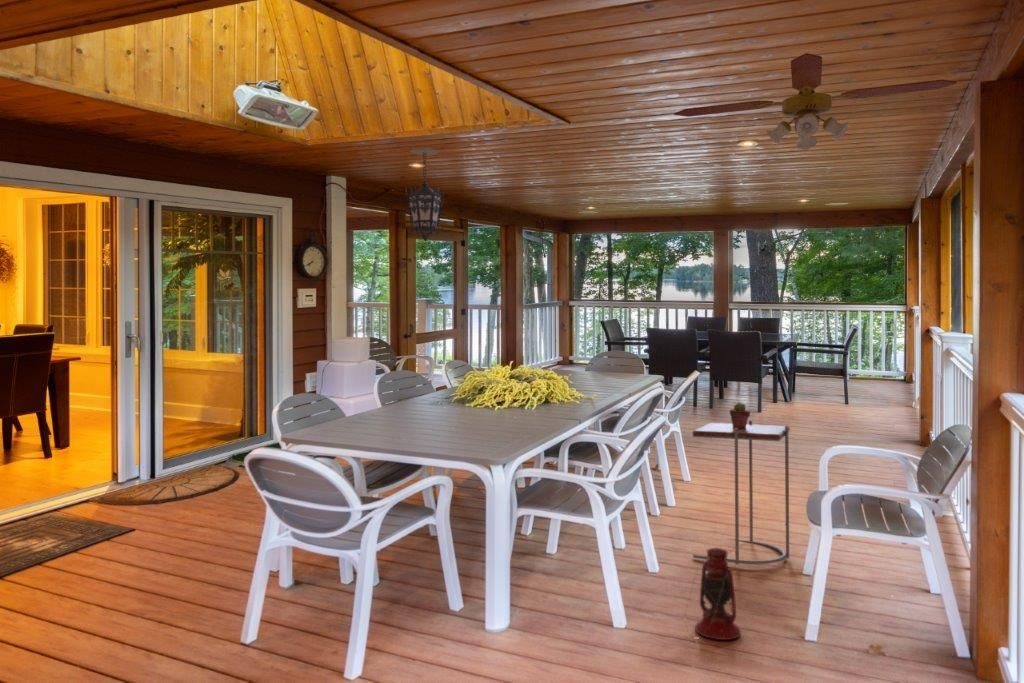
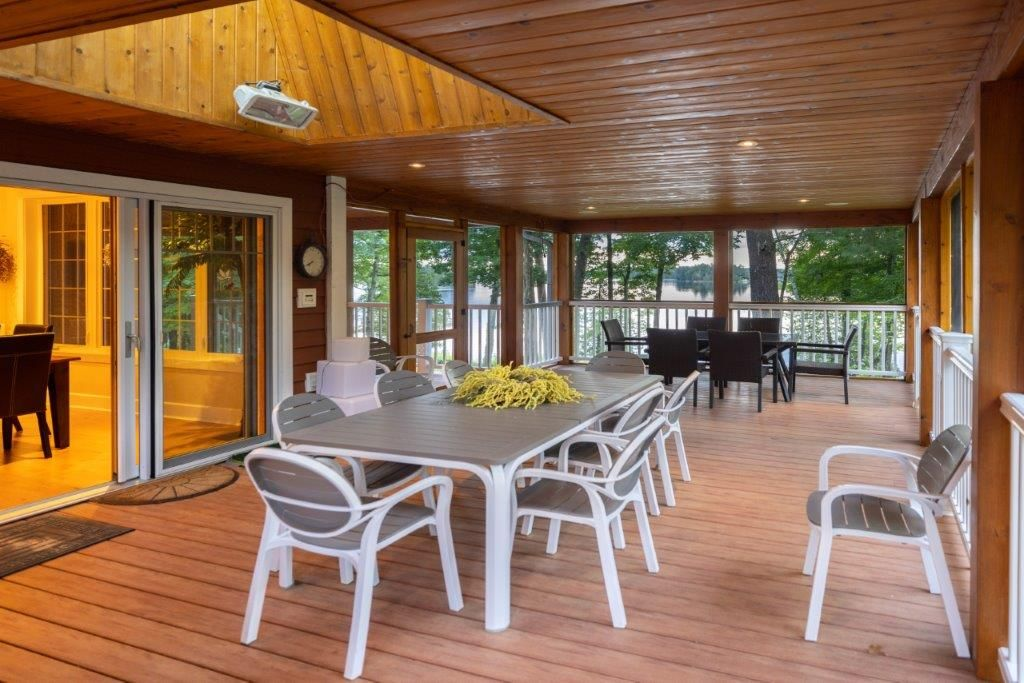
- hanging lantern (424, 196)
- side table (749, 488)
- potted succulent (739, 415)
- lantern (713, 590)
- ceiling fan (806, 107)
